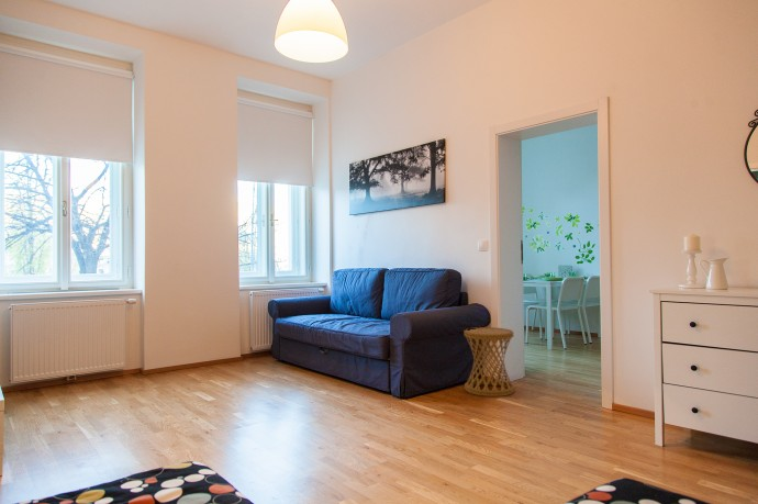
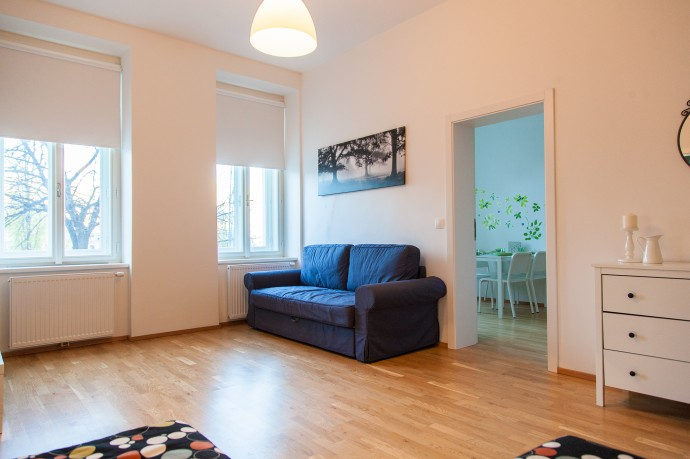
- side table (489, 360)
